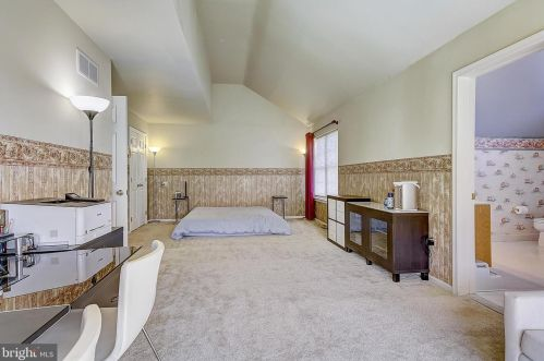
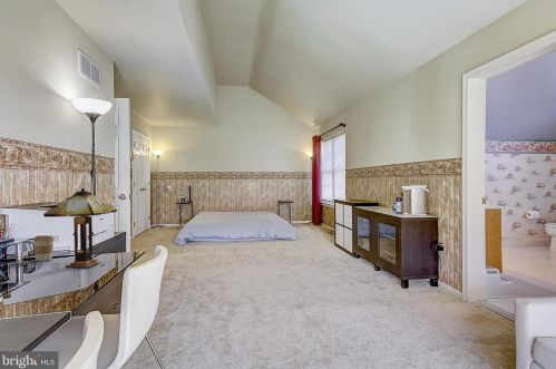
+ coffee cup (43, 246)
+ table lamp (82, 226)
